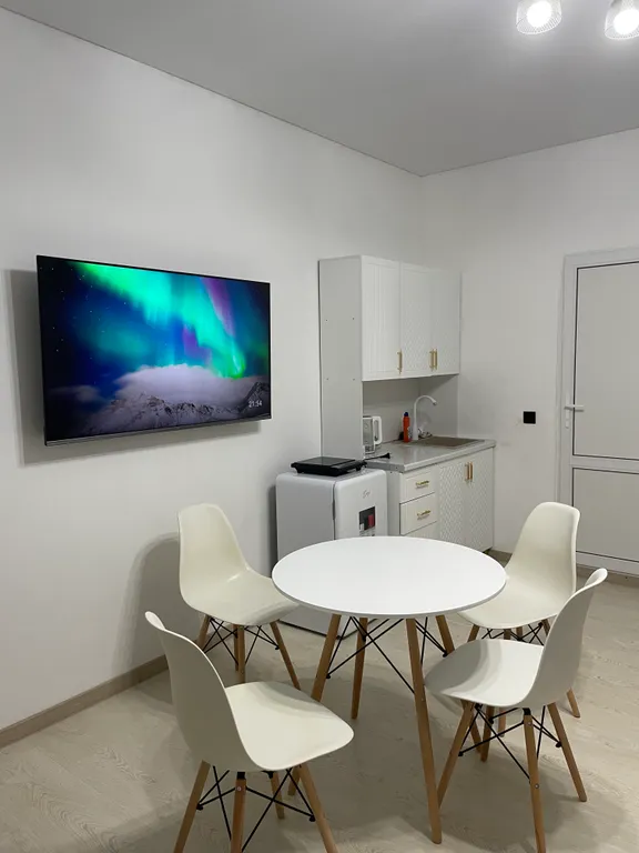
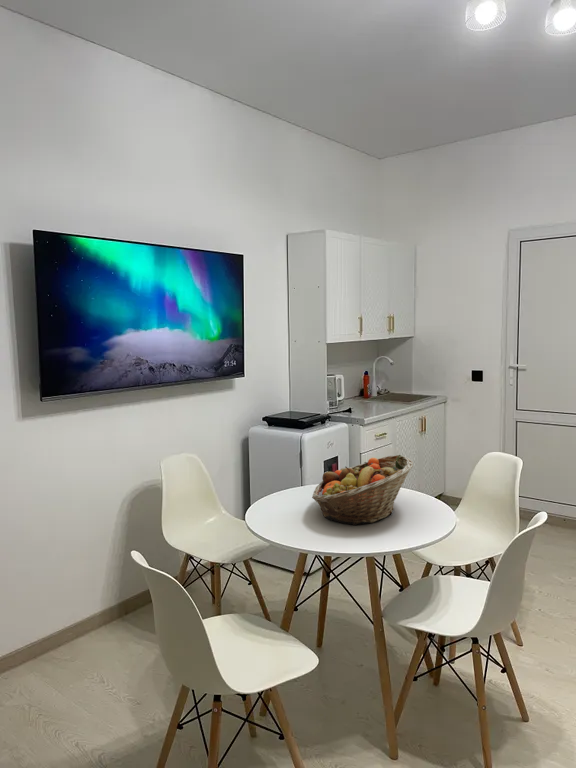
+ fruit basket (362, 485)
